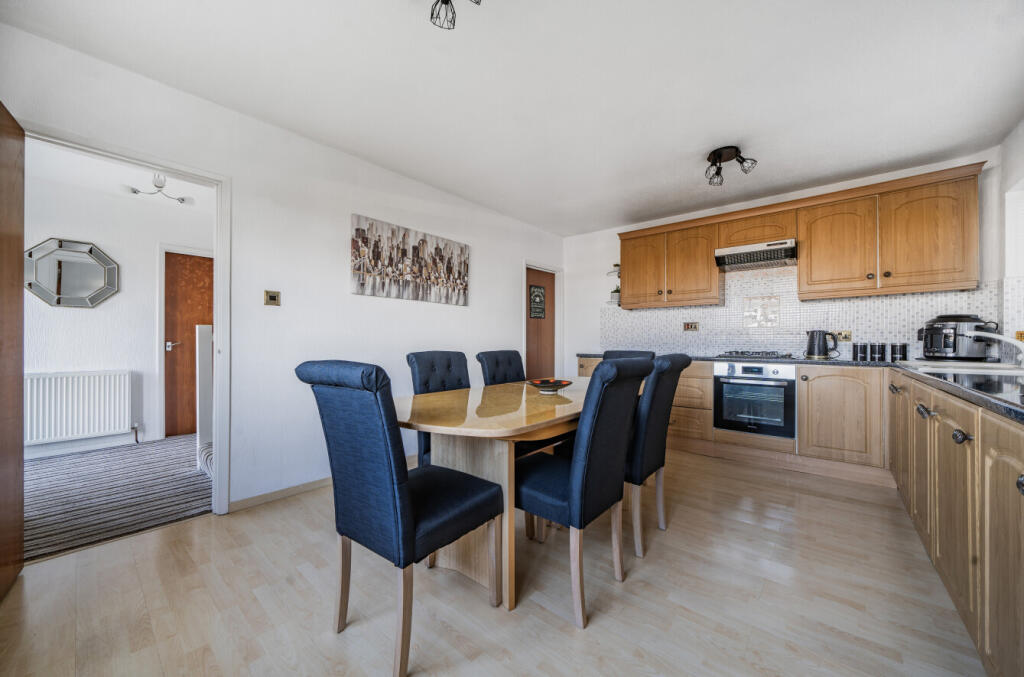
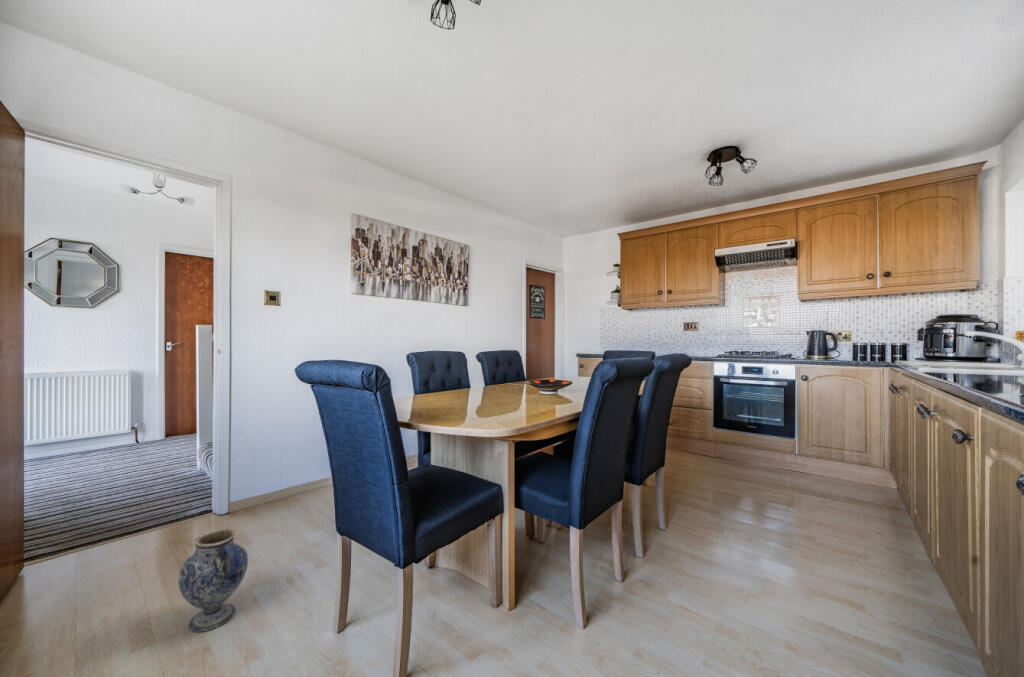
+ ceramic jug (215, 578)
